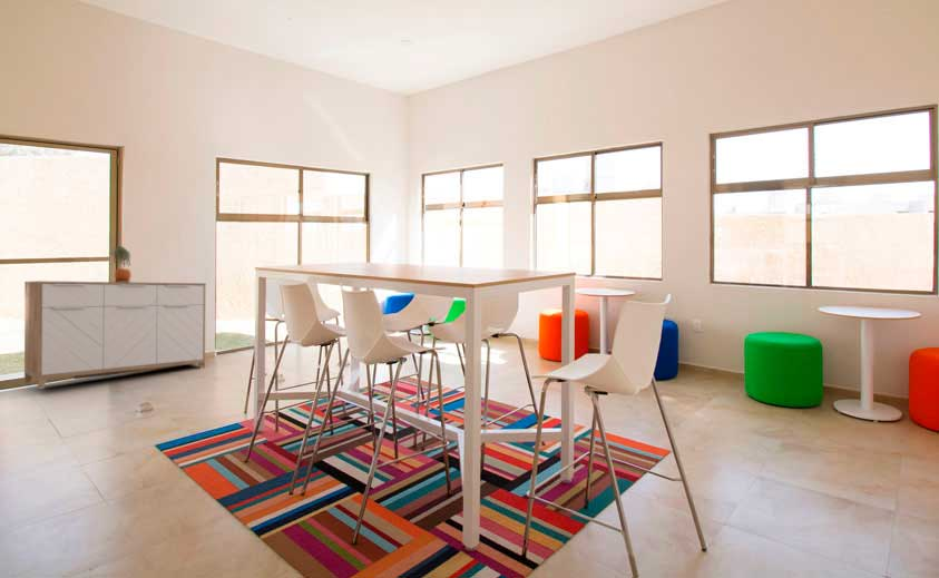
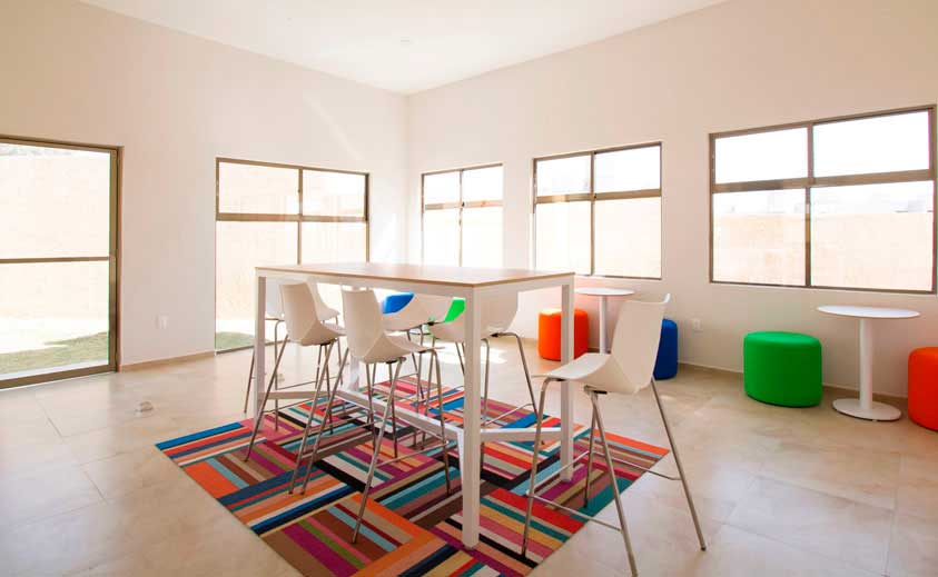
- sideboard (121, 329)
- potted plant (119, 264)
